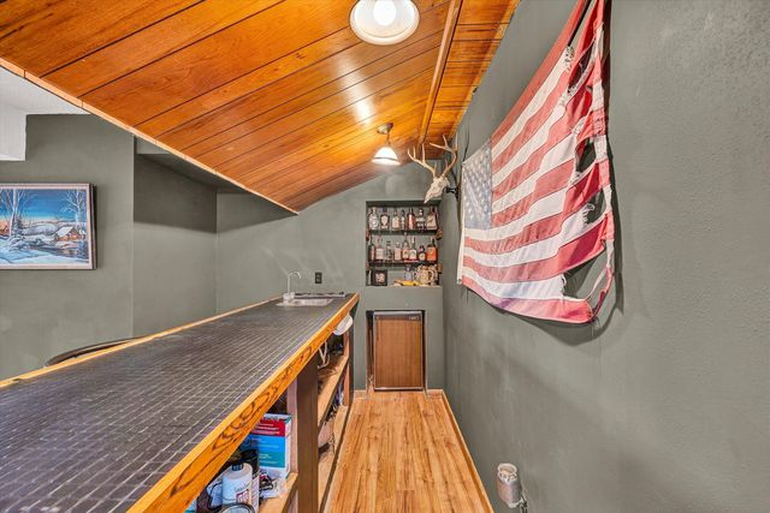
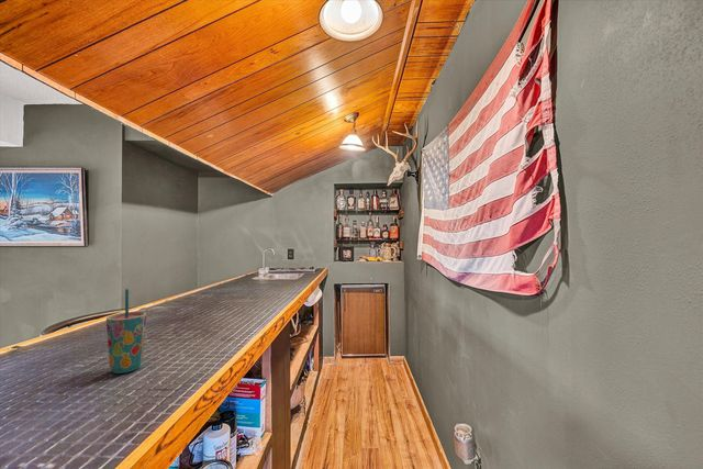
+ cup (126, 328)
